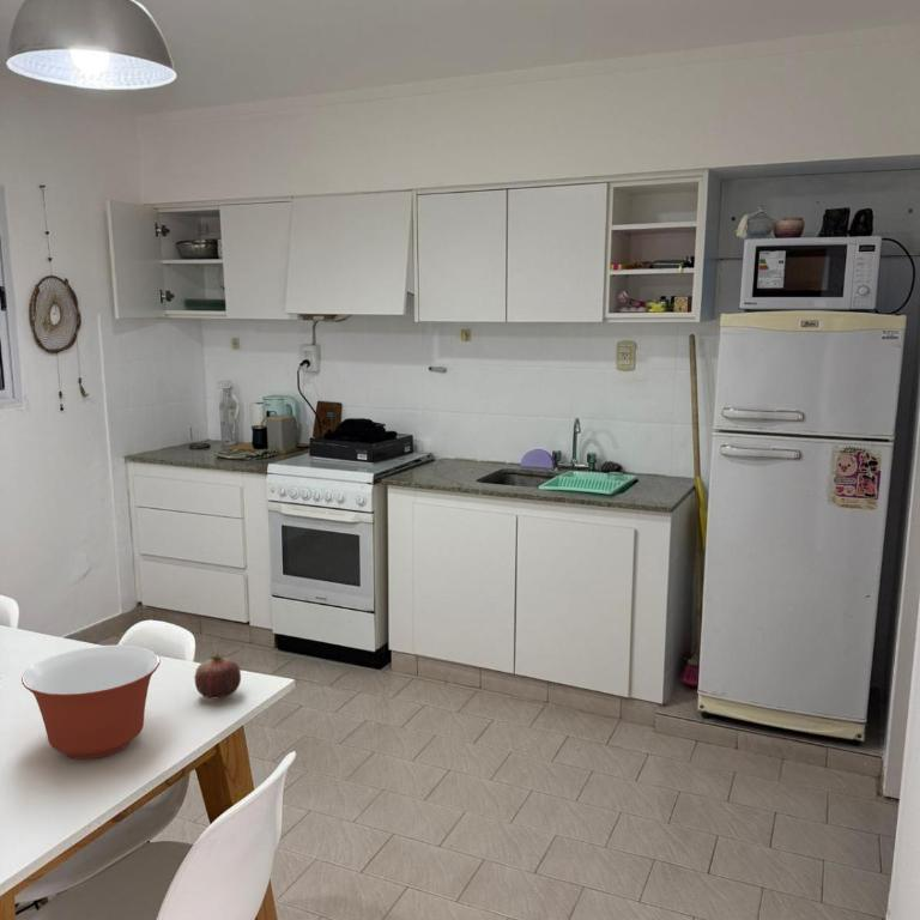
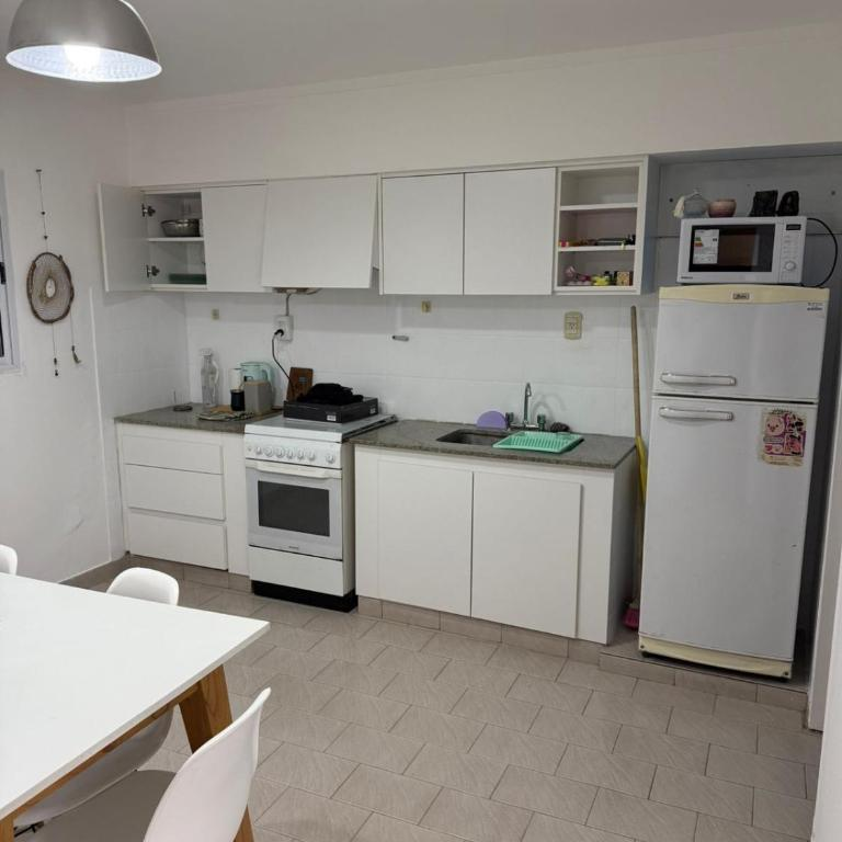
- fruit (217, 676)
- mixing bowl (95, 706)
